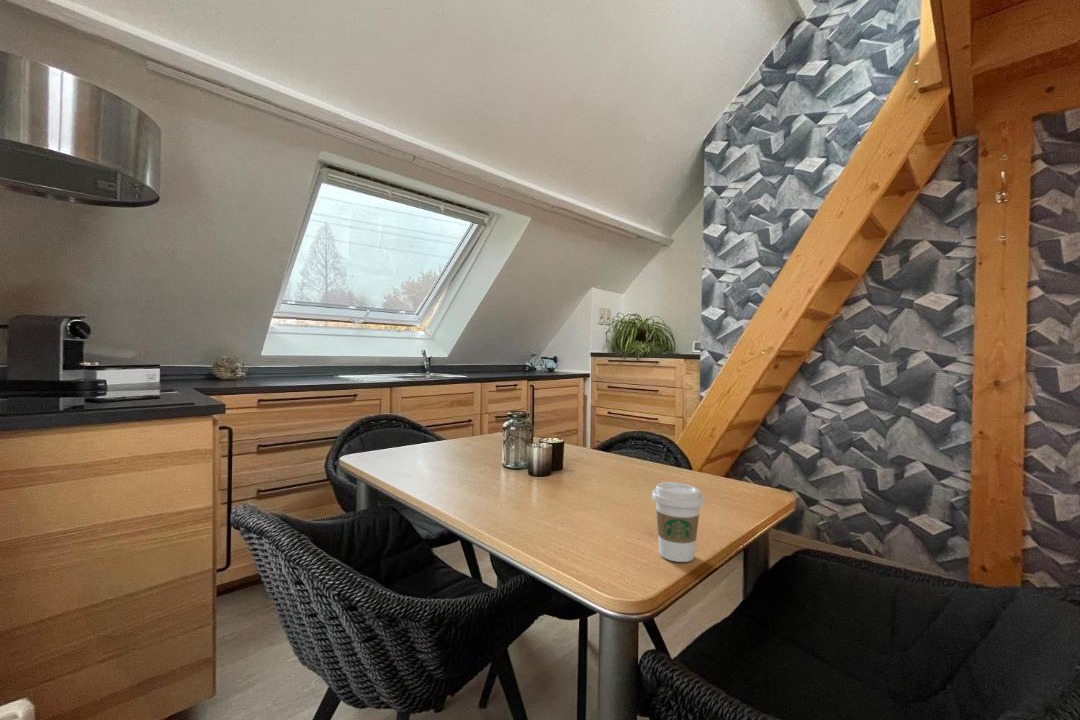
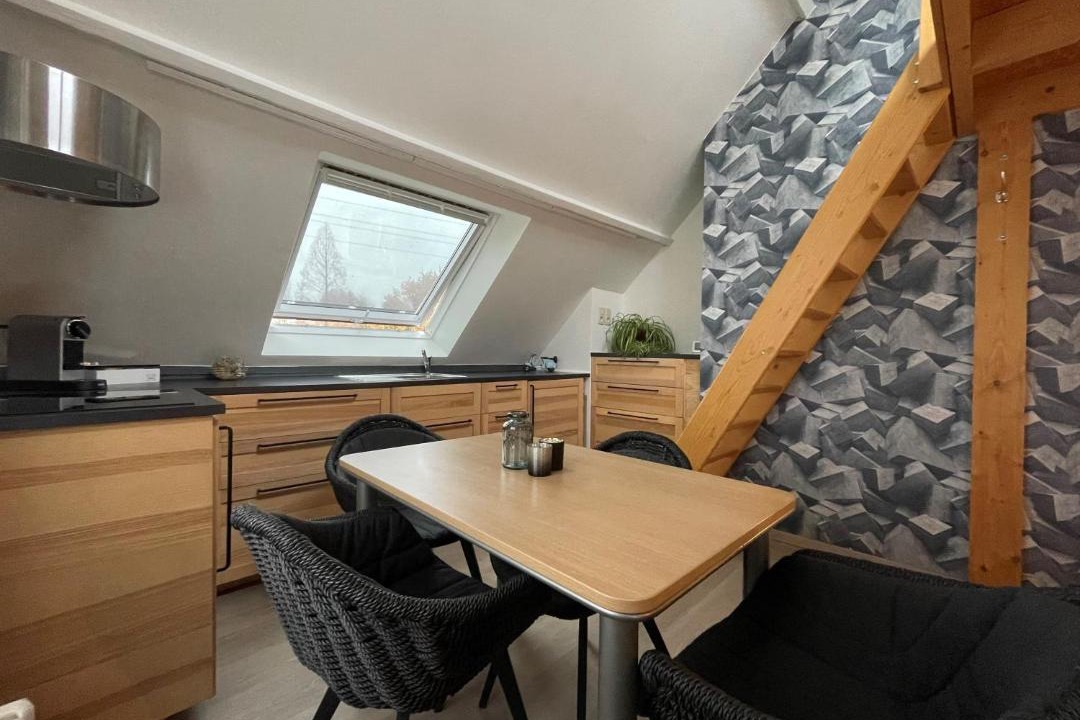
- coffee cup (677, 521)
